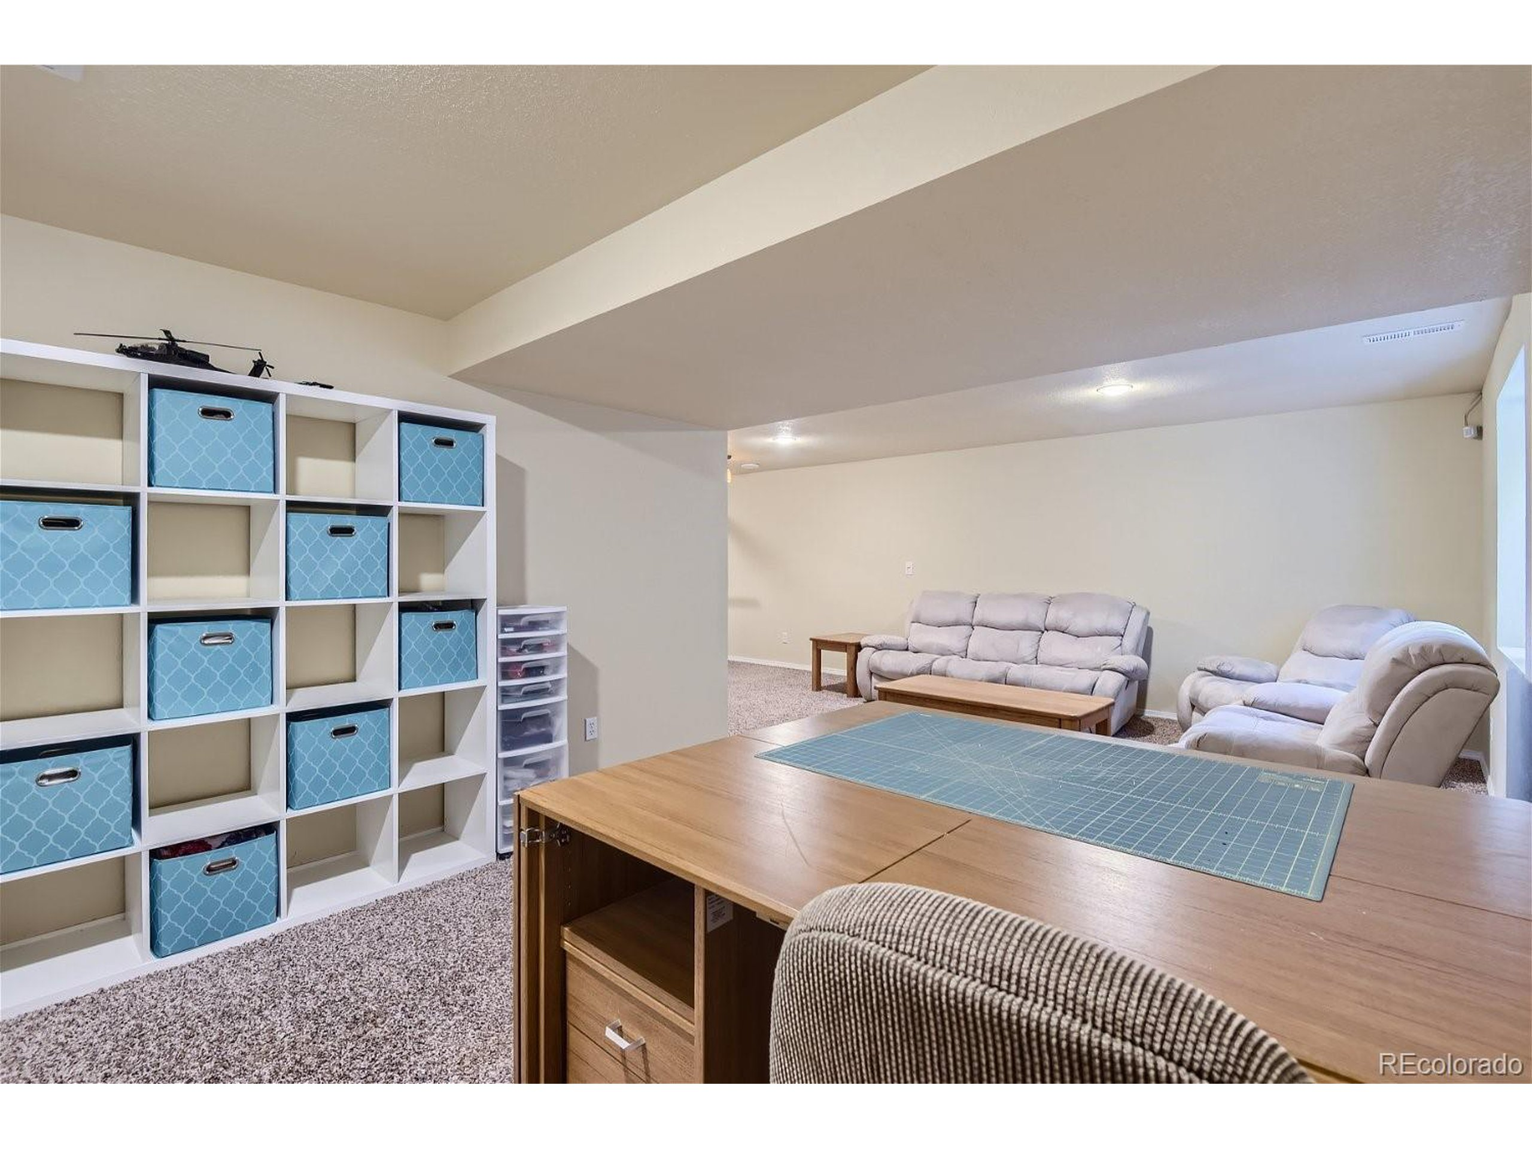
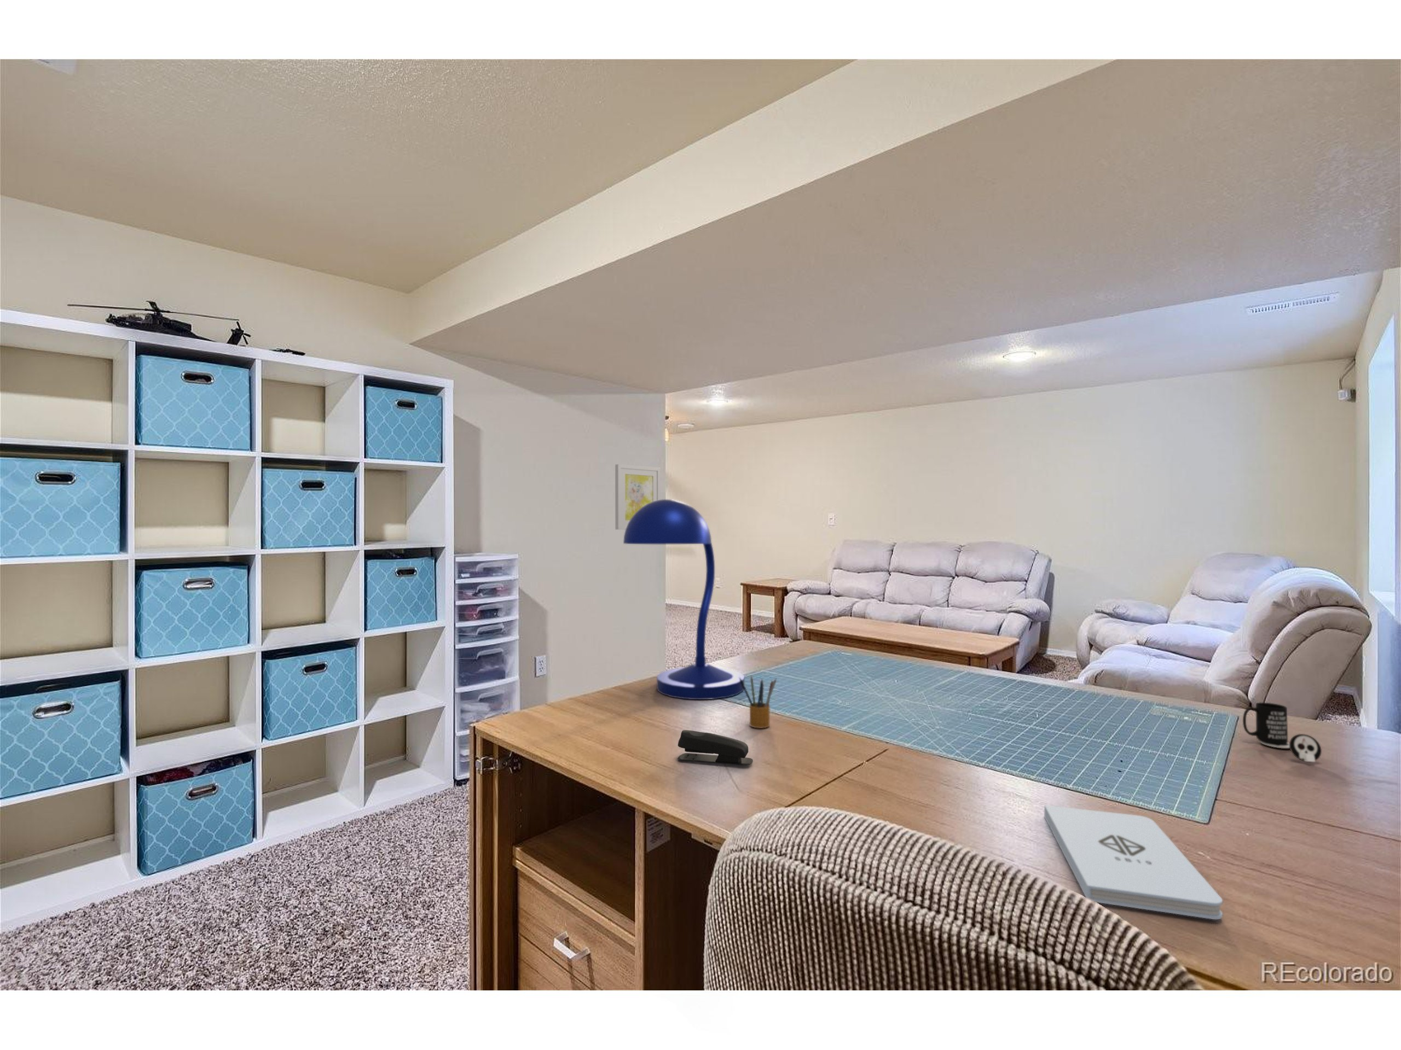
+ desk lamp (700, 603)
+ mug (1279, 730)
+ stapler (715, 747)
+ wall art (638, 497)
+ pencil box (758, 700)
+ notepad (1122, 854)
